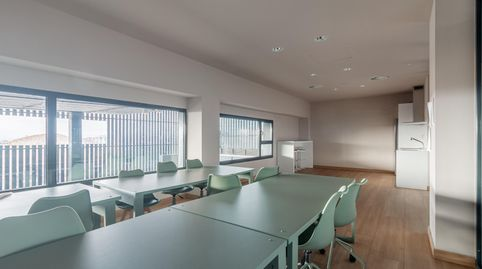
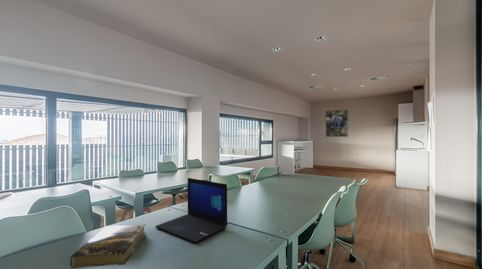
+ laptop (191, 205)
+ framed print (336, 123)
+ book (113, 242)
